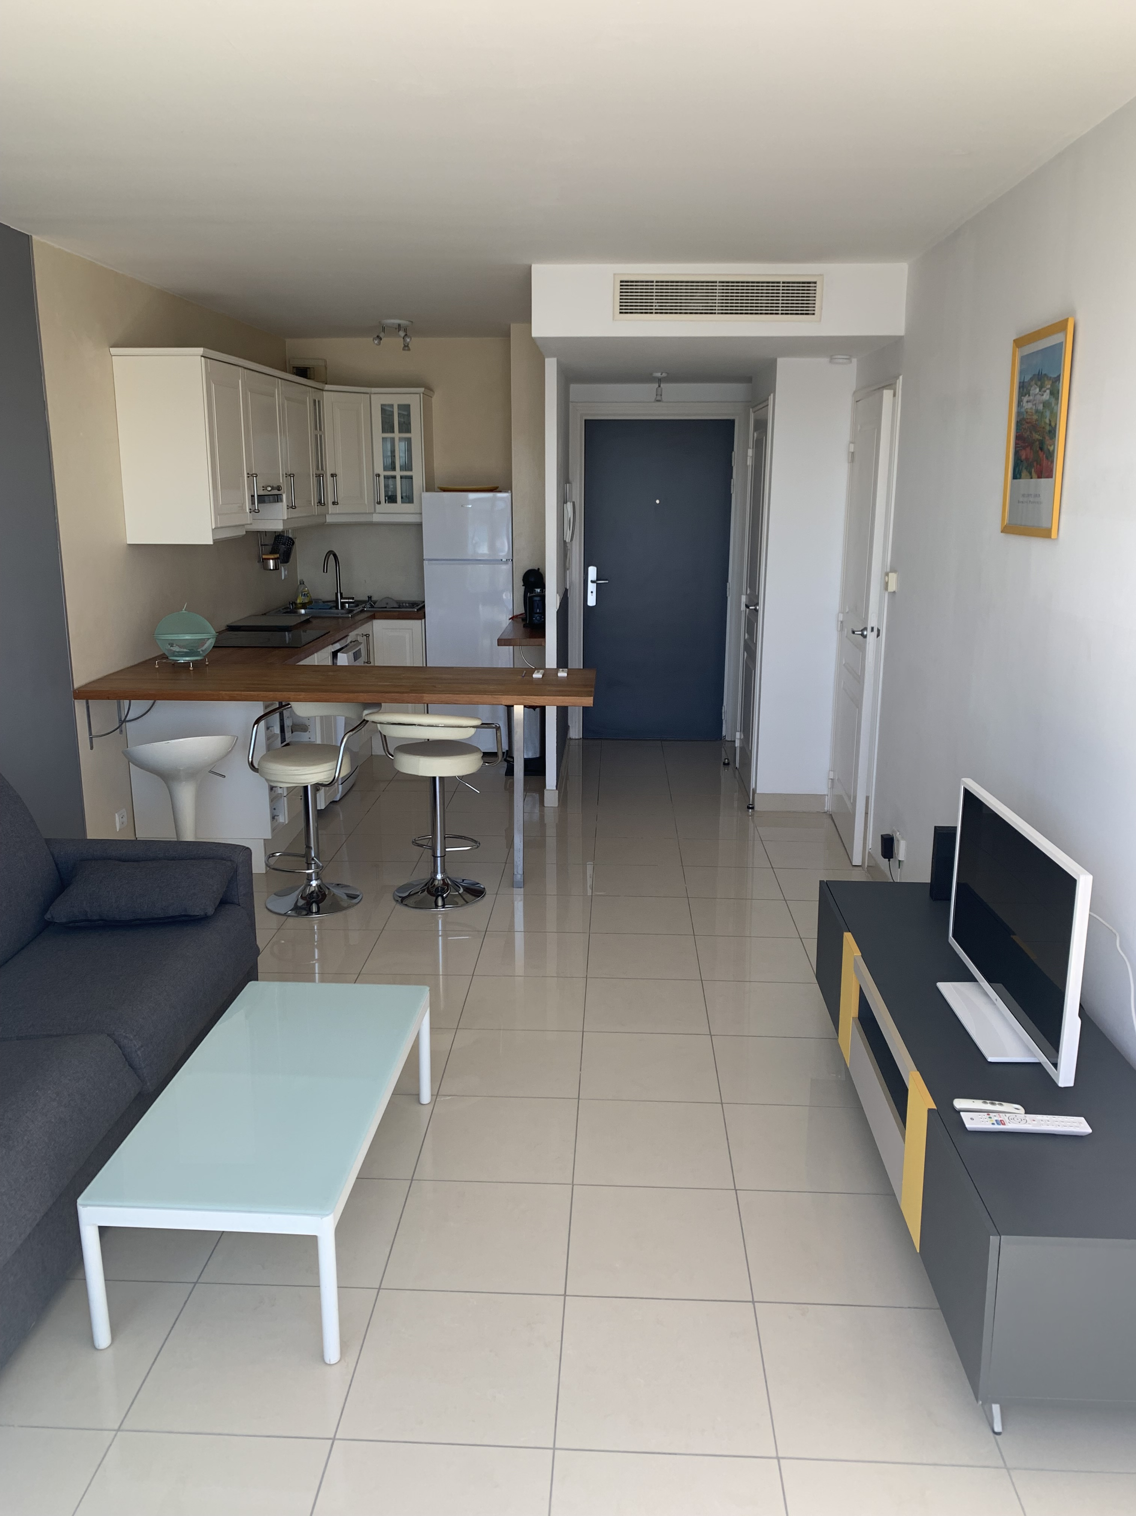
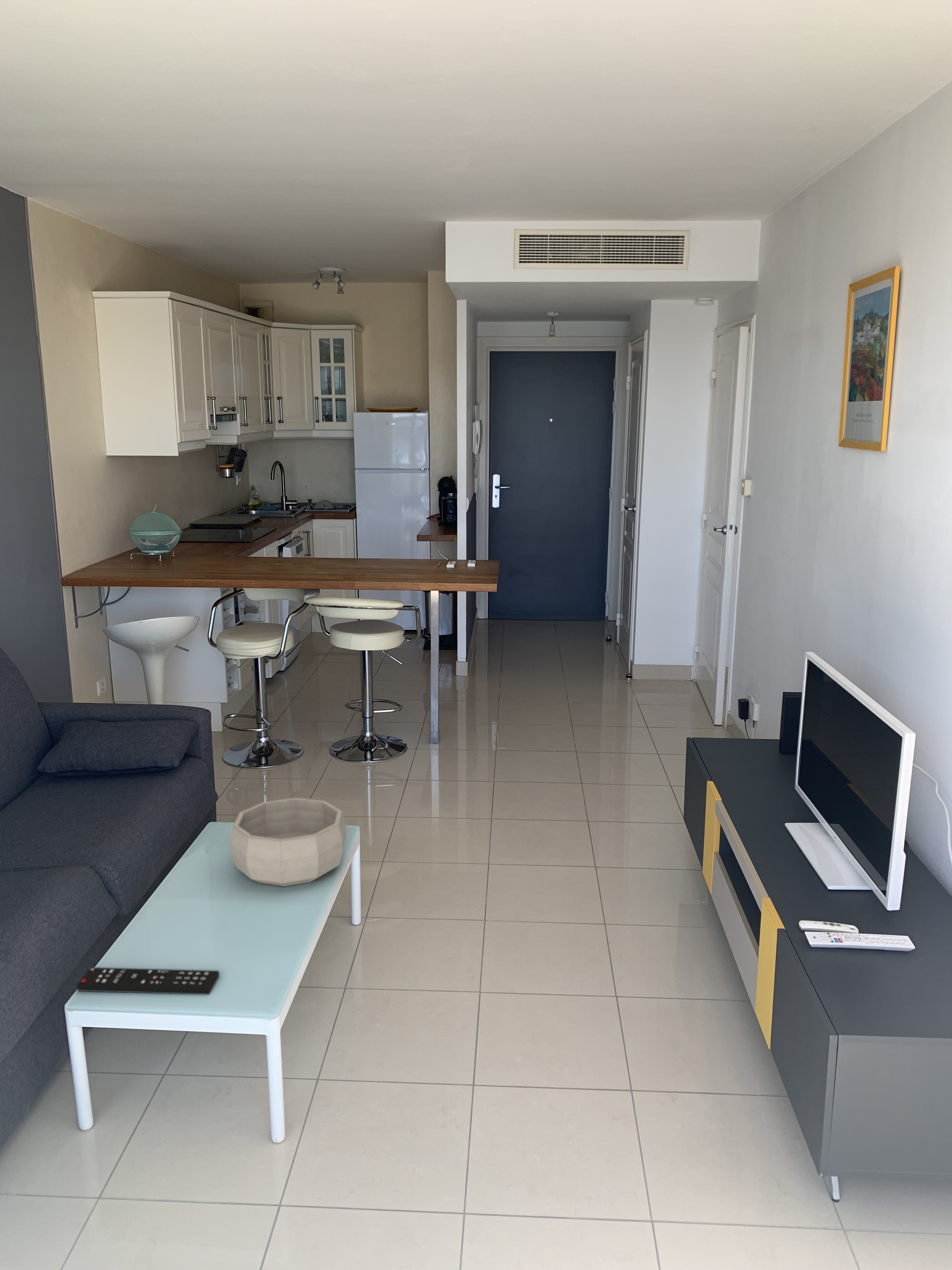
+ decorative bowl (290, 843)
+ remote control (148, 980)
